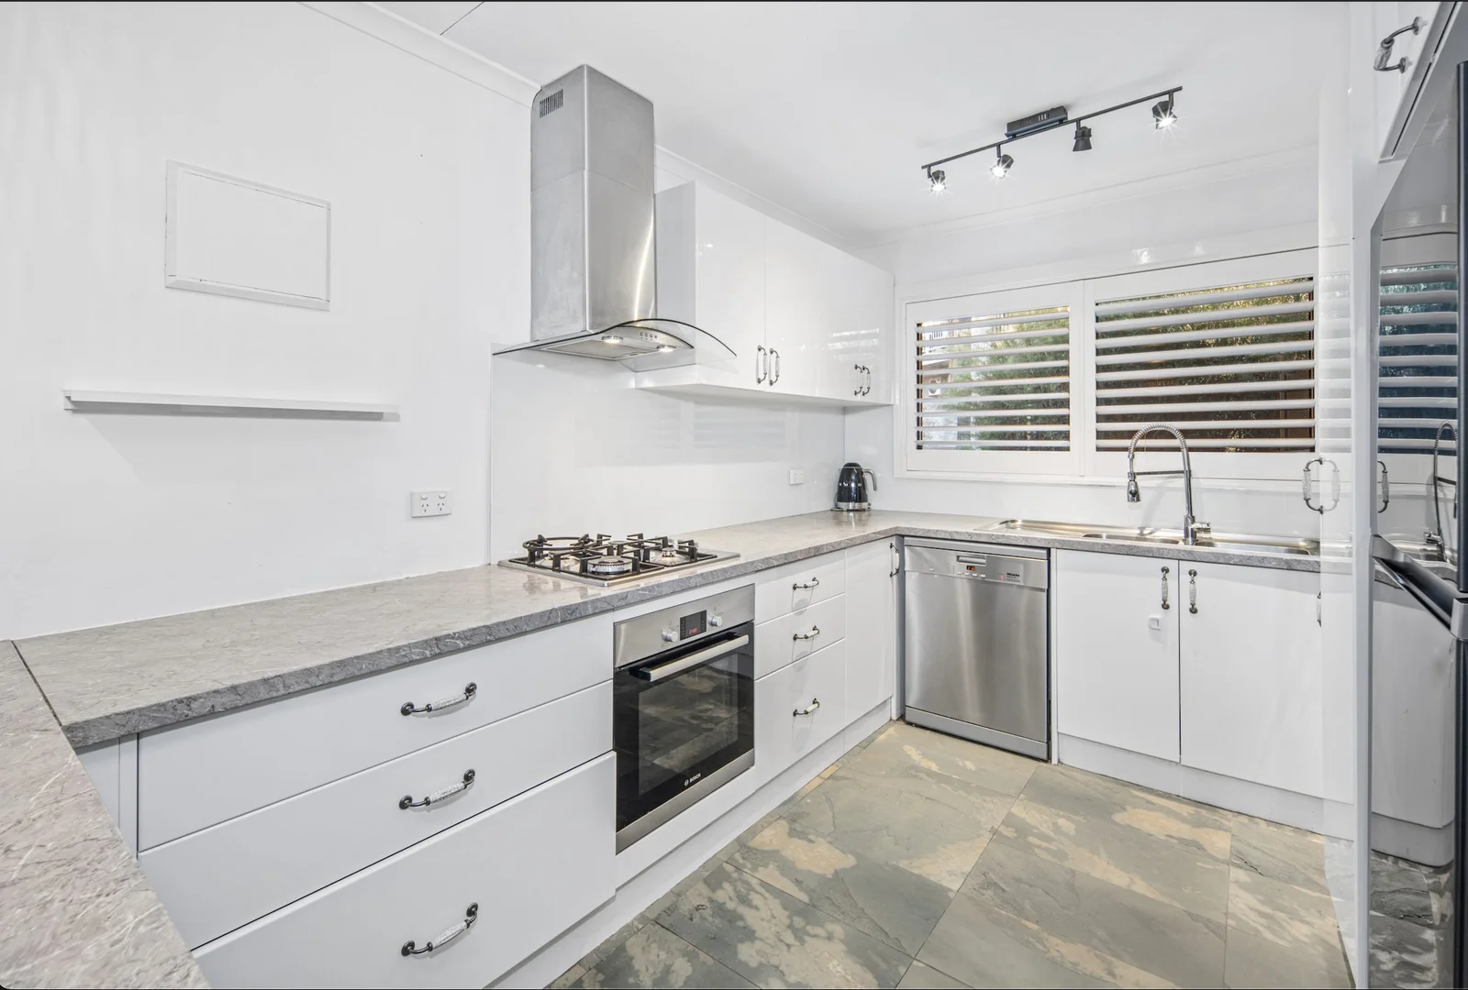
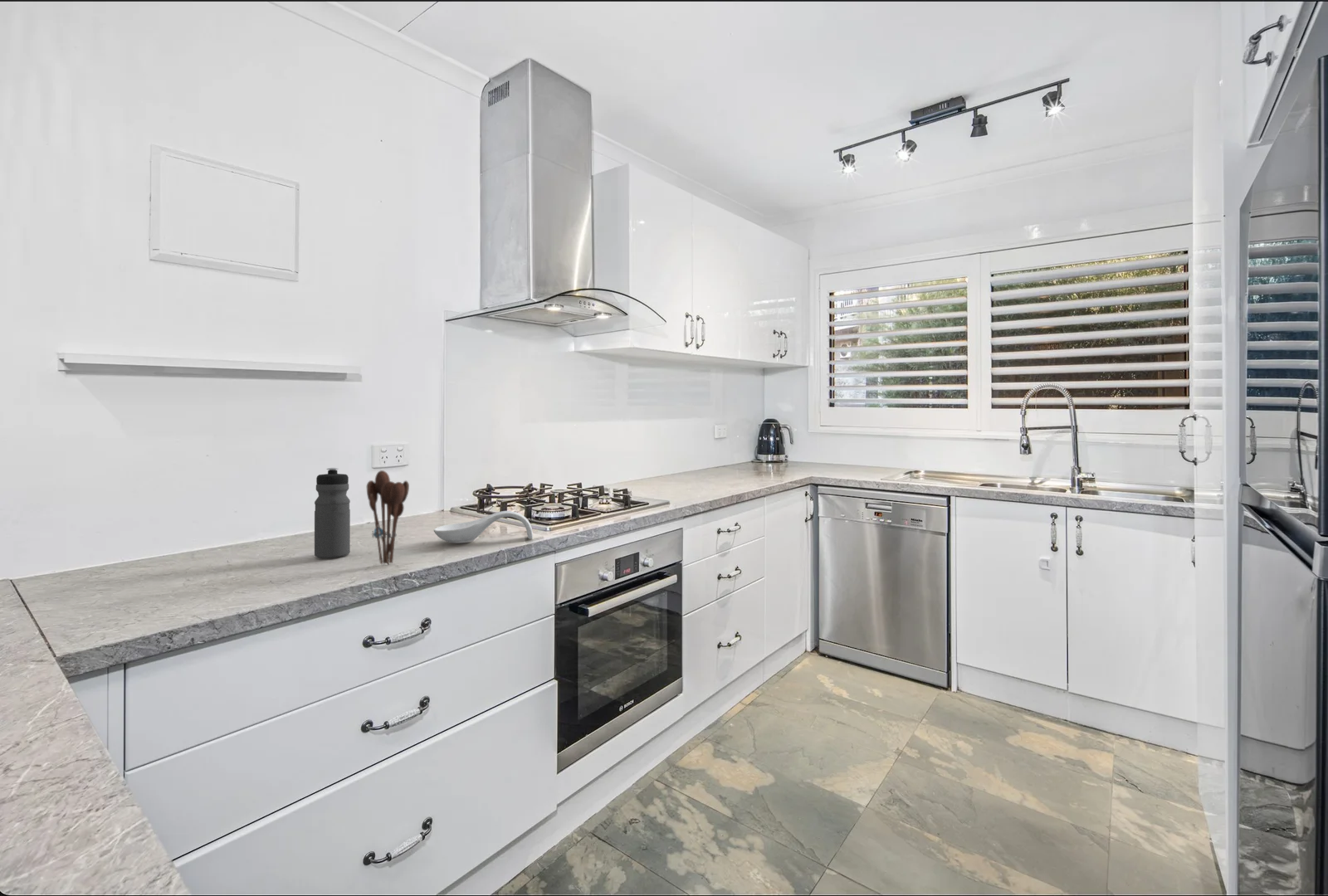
+ utensil holder (387, 517)
+ water bottle (332, 511)
+ spoon rest (484, 526)
